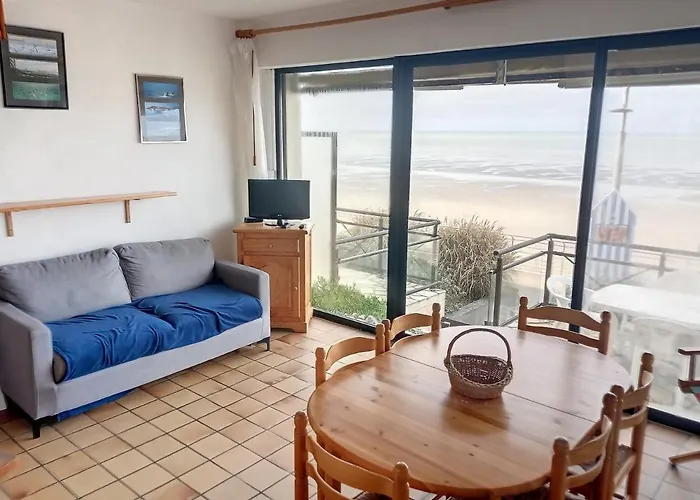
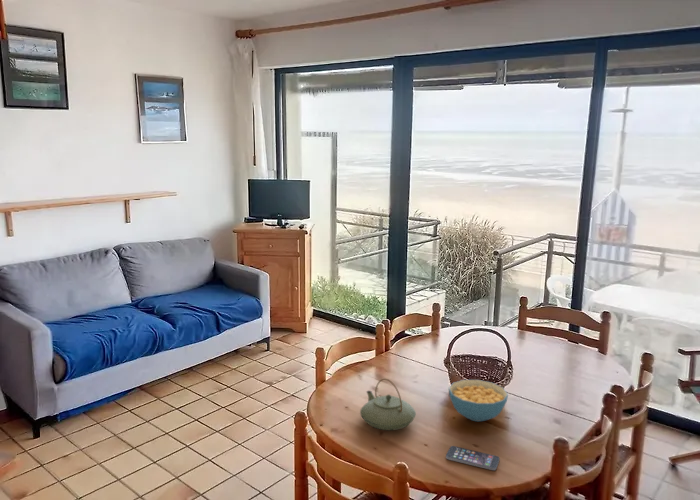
+ cereal bowl (477, 404)
+ smartphone (472, 457)
+ teapot (386, 399)
